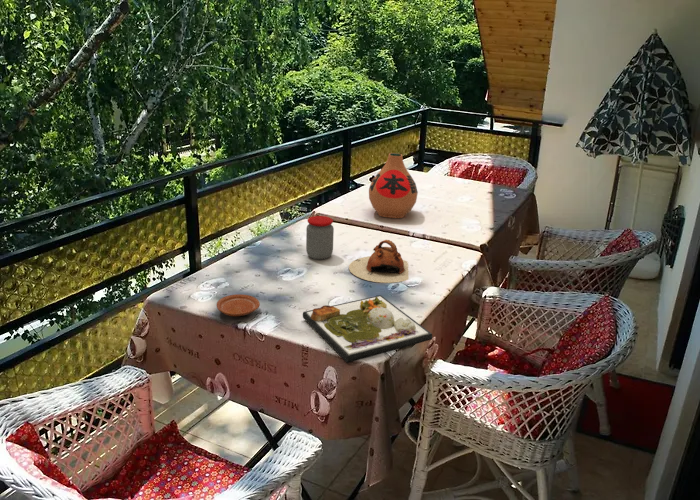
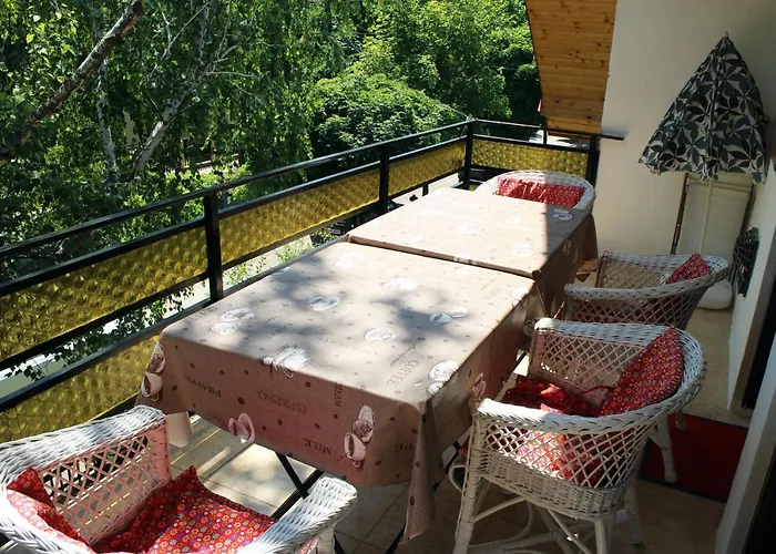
- dinner plate (365, 321)
- plate (238, 307)
- vase (393, 184)
- jar (319, 237)
- teapot (383, 254)
